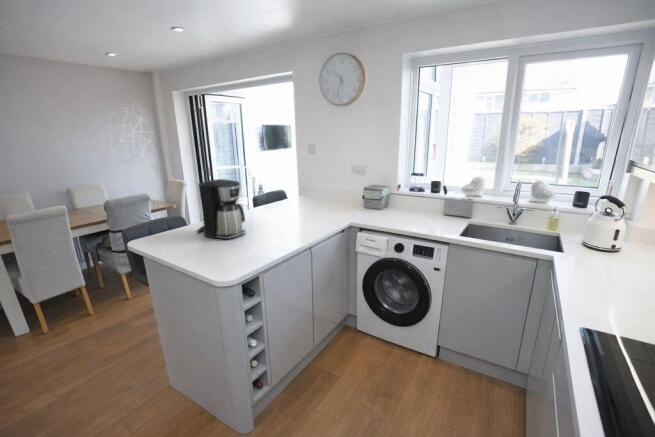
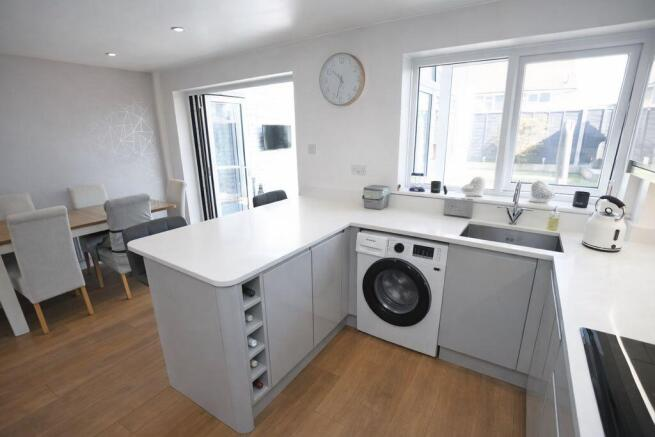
- coffee maker (221, 206)
